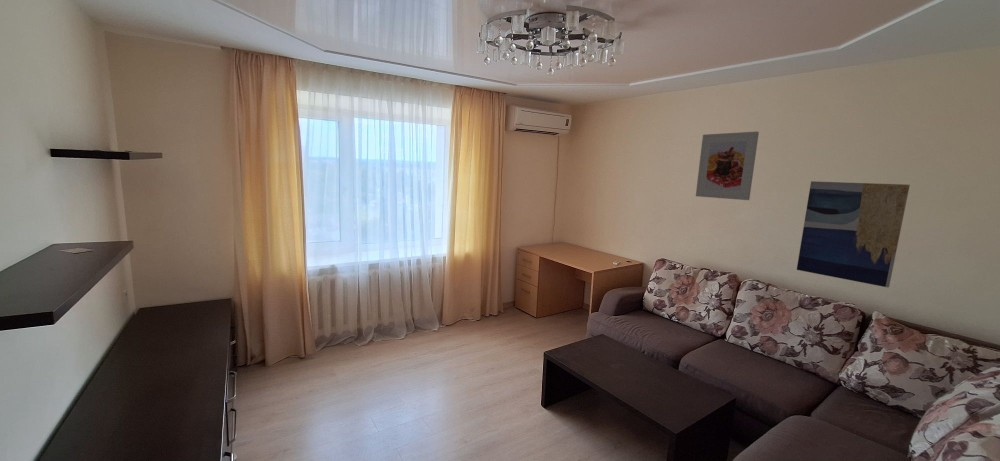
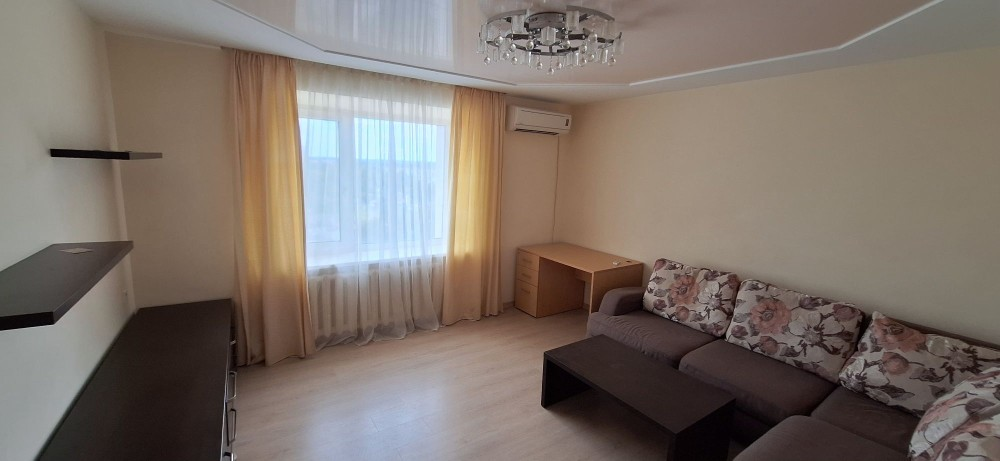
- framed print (725, 166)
- wall art (847, 231)
